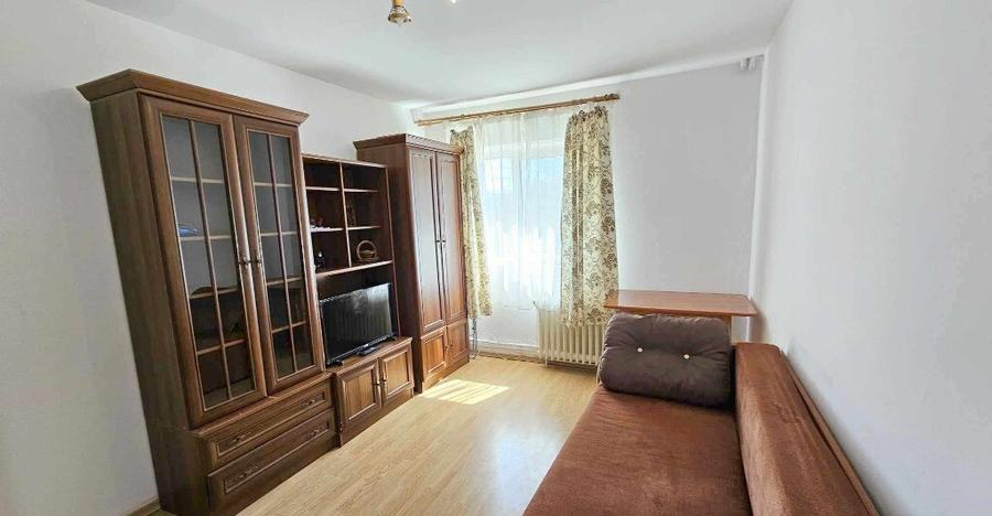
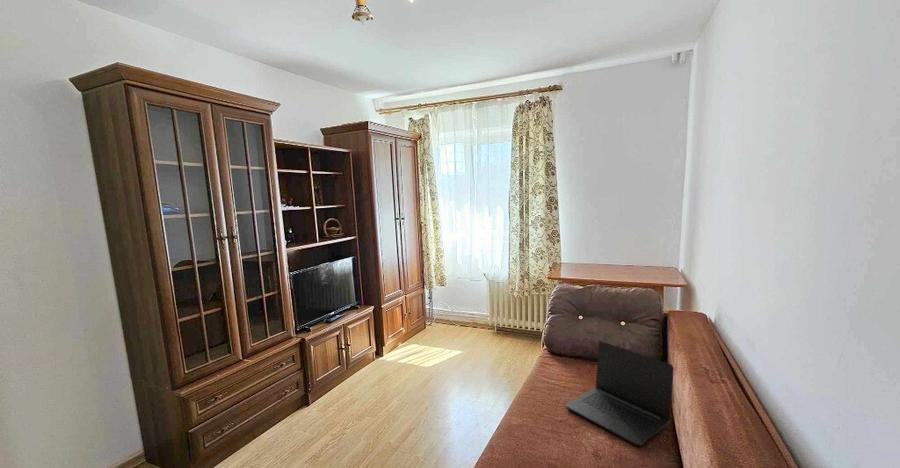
+ laptop (616, 387)
